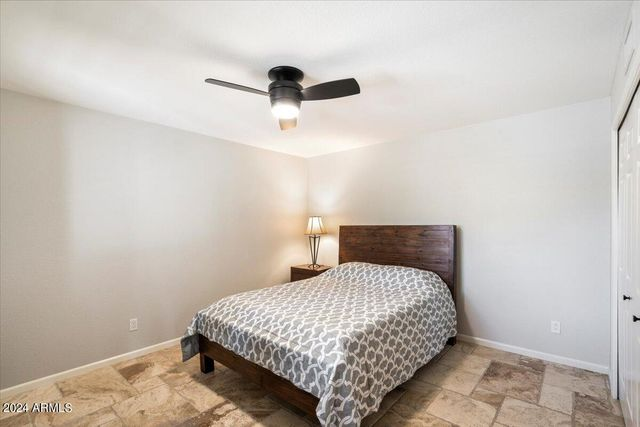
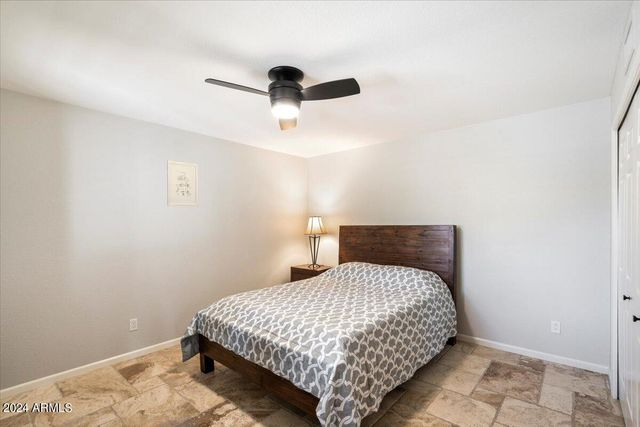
+ wall art (183, 184)
